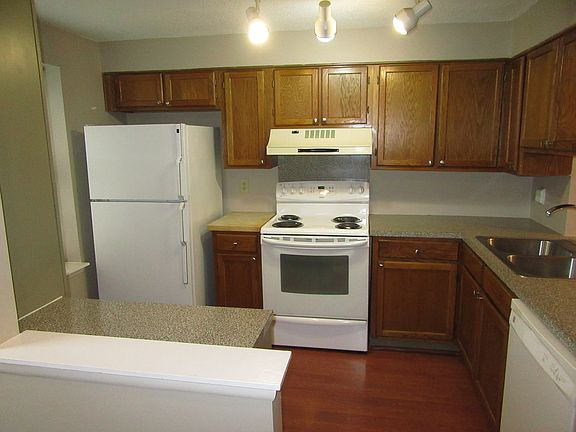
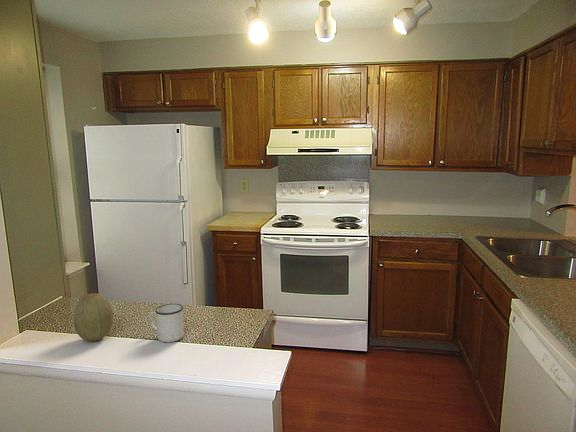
+ fruit (93, 316)
+ mug (165, 322)
